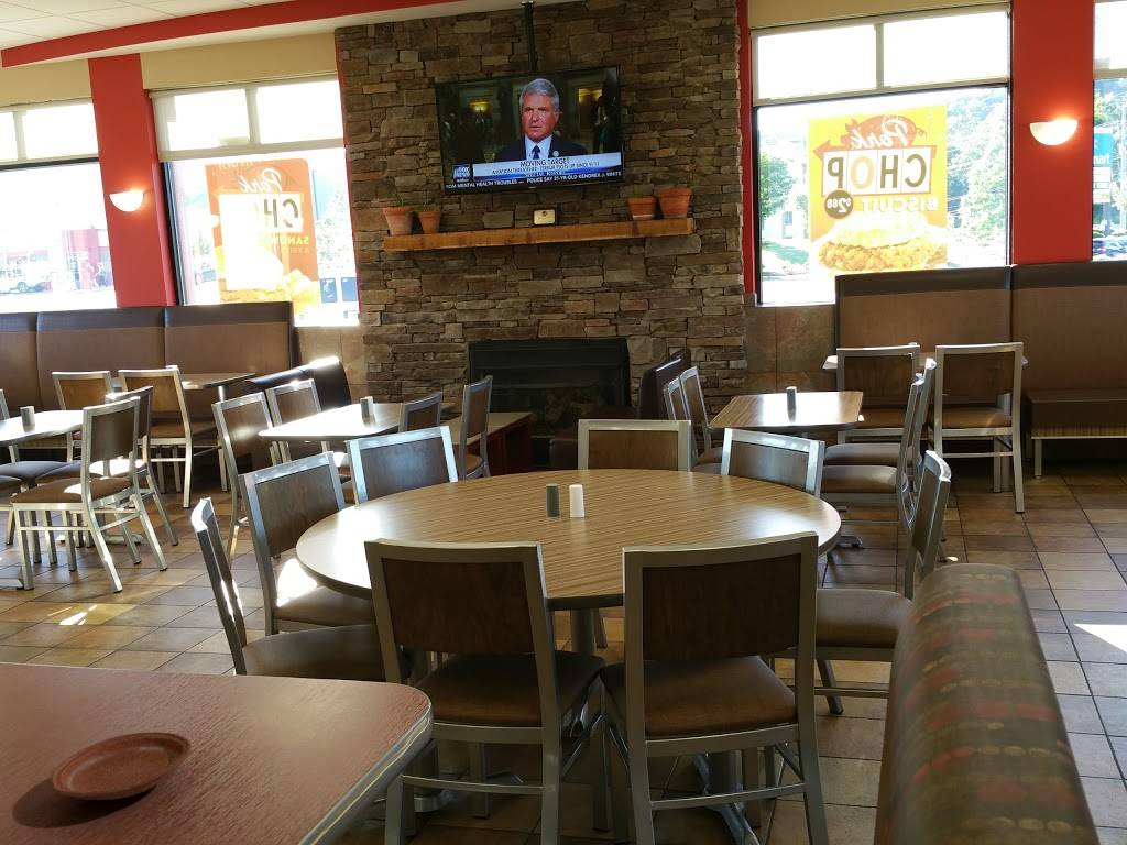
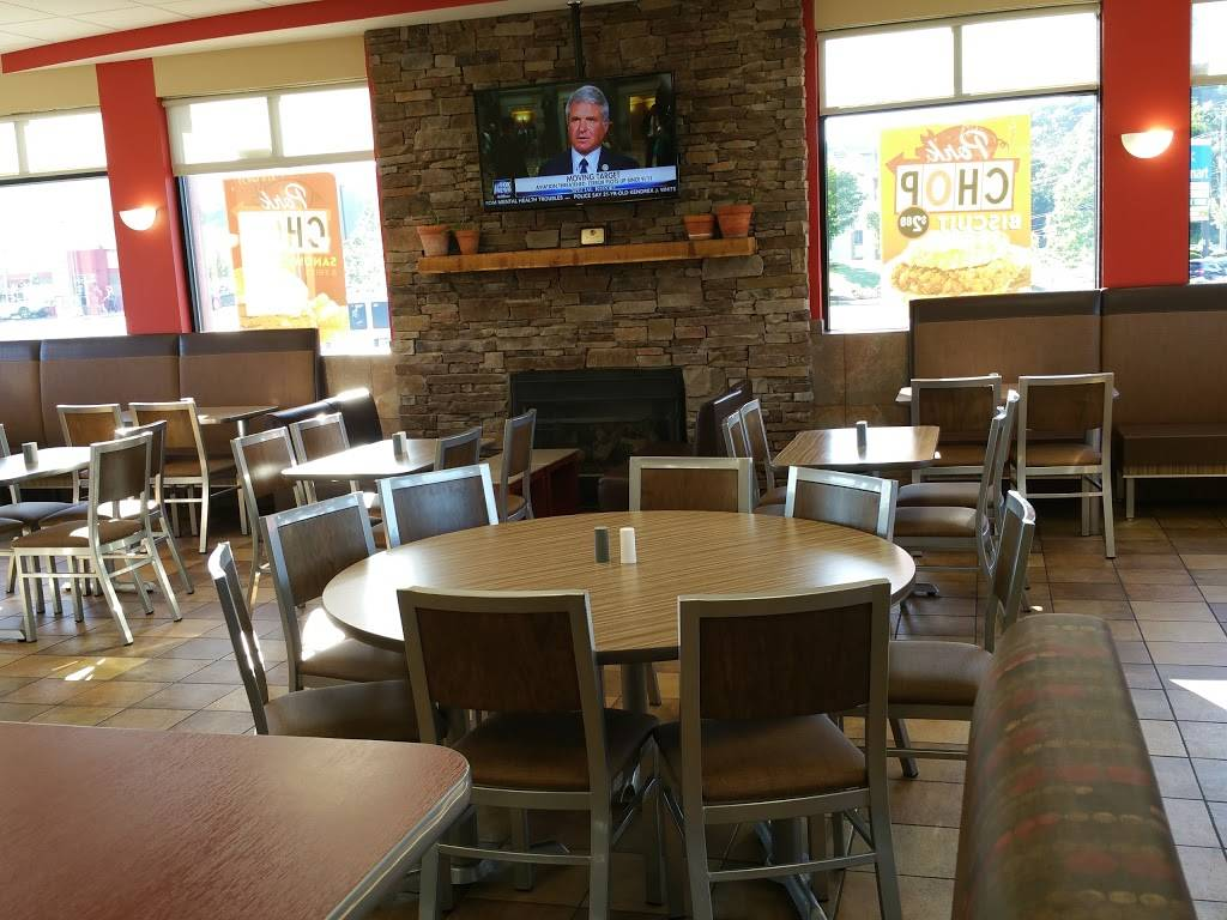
- plate (122, 771)
